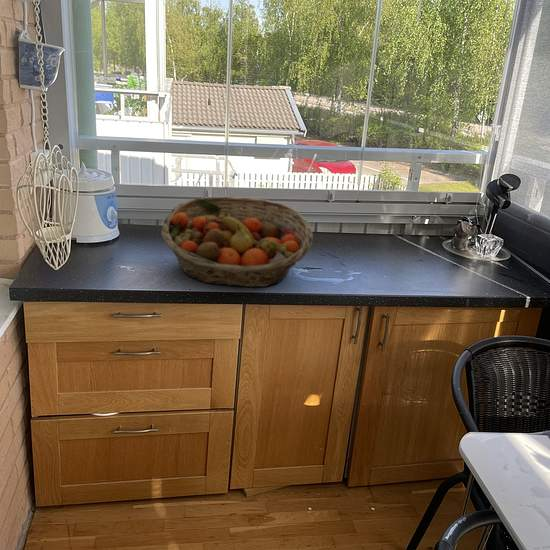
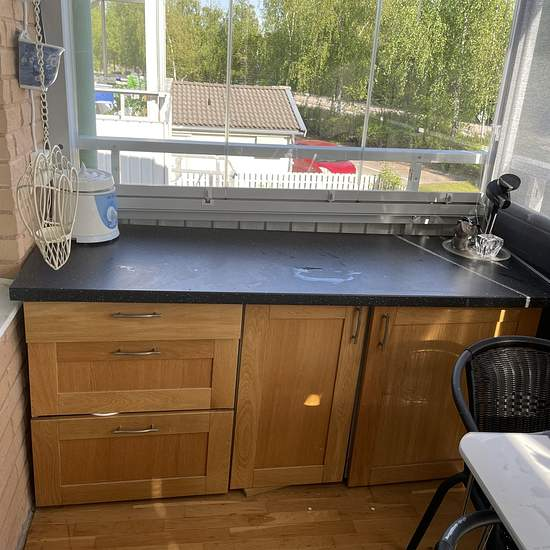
- fruit basket (237, 240)
